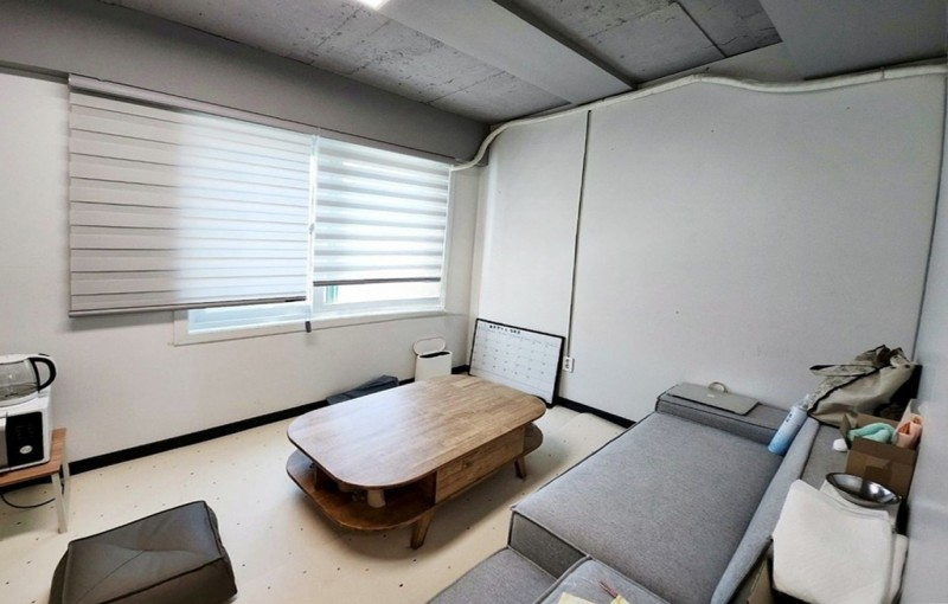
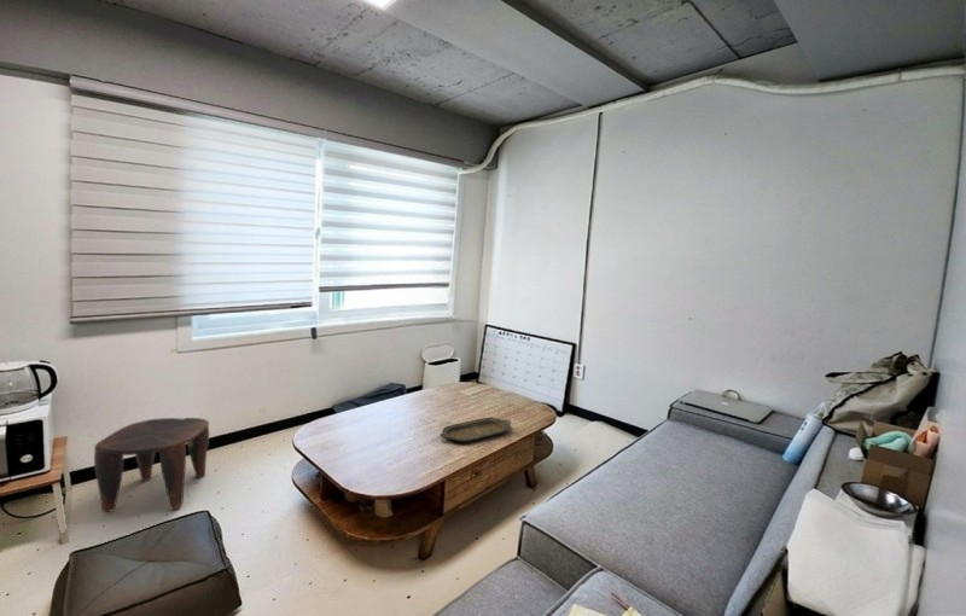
+ serving tray (477, 430)
+ stool (153, 459)
